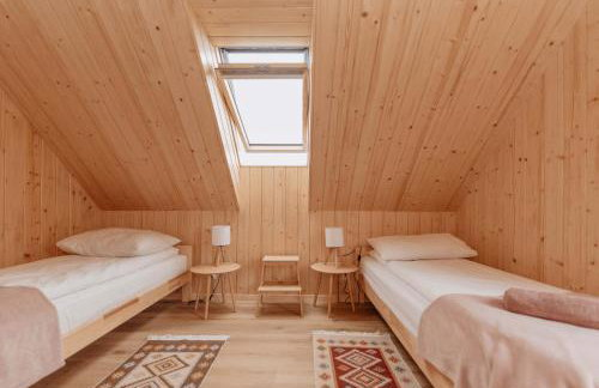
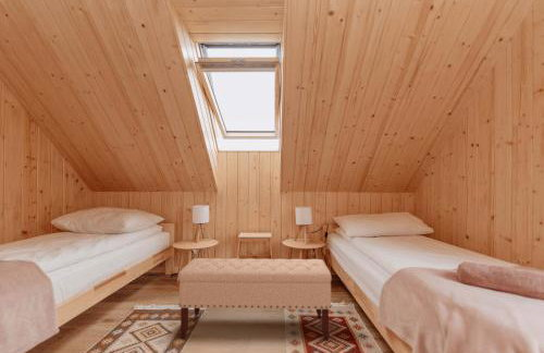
+ bench (256, 294)
